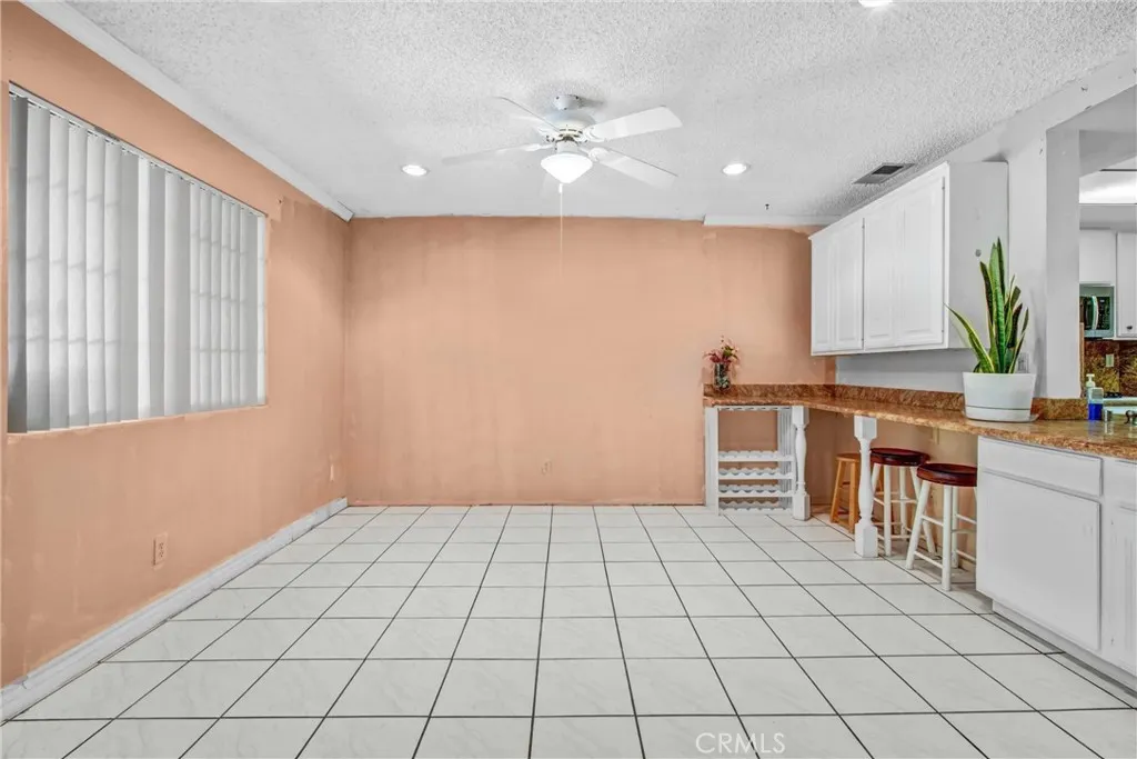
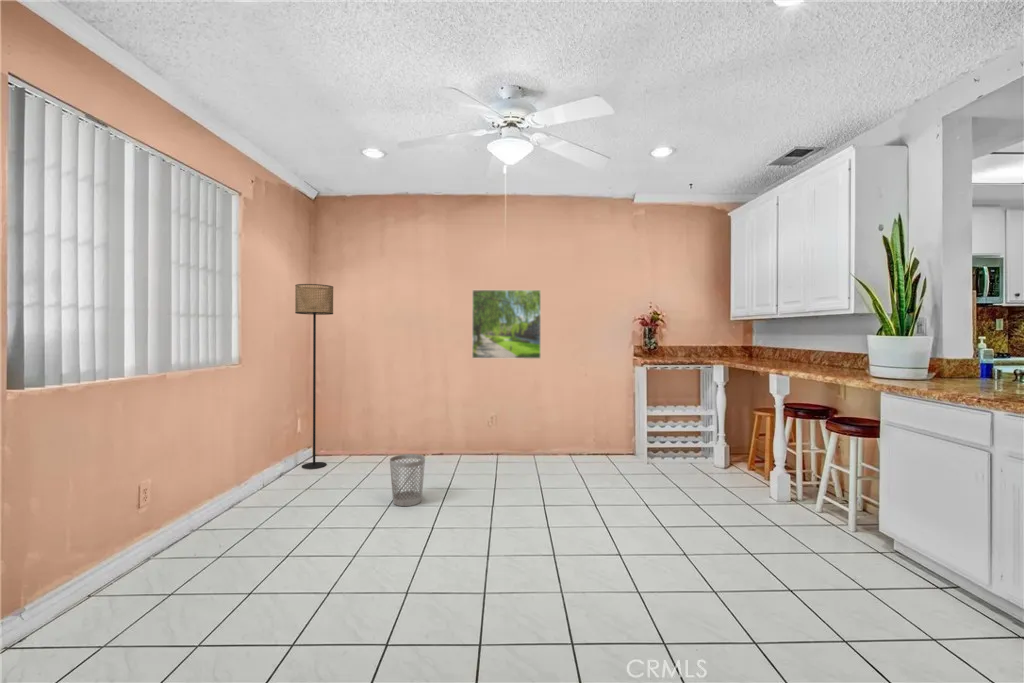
+ wastebasket (407, 480)
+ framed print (506, 324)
+ floor lamp (314, 375)
